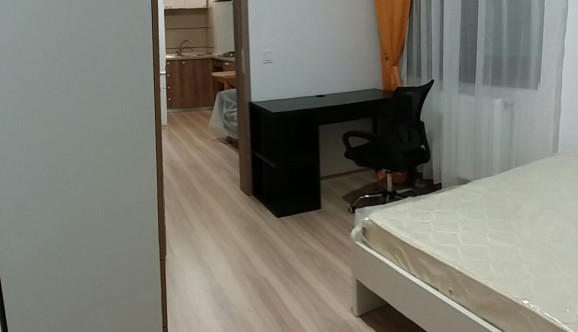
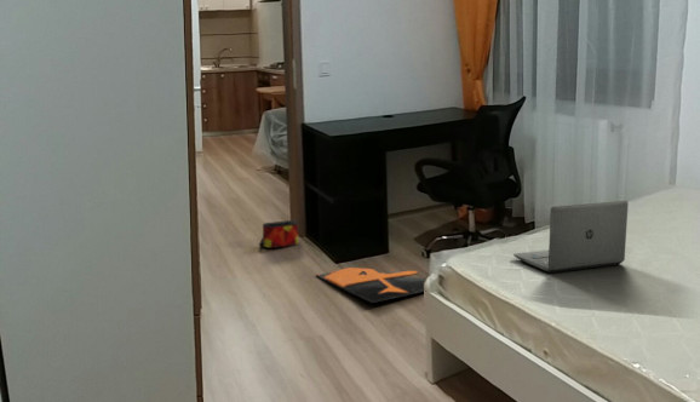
+ bag (279, 232)
+ laptop (568, 230)
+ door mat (385, 277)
